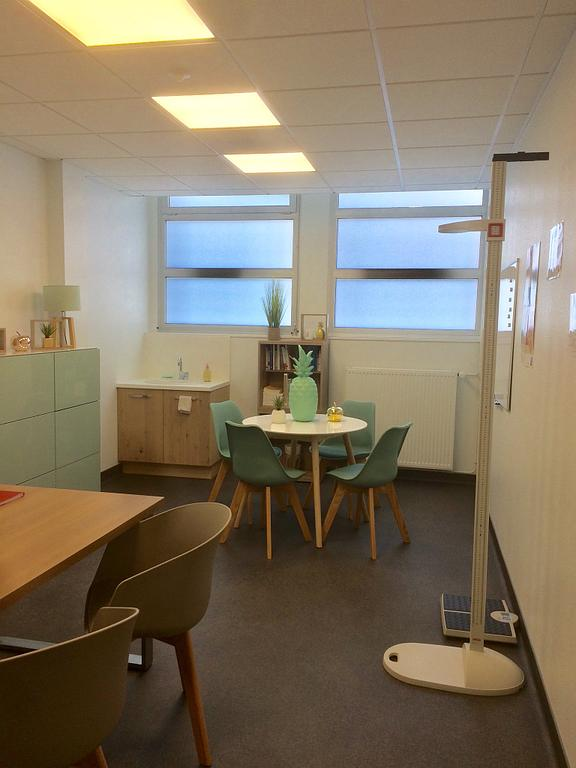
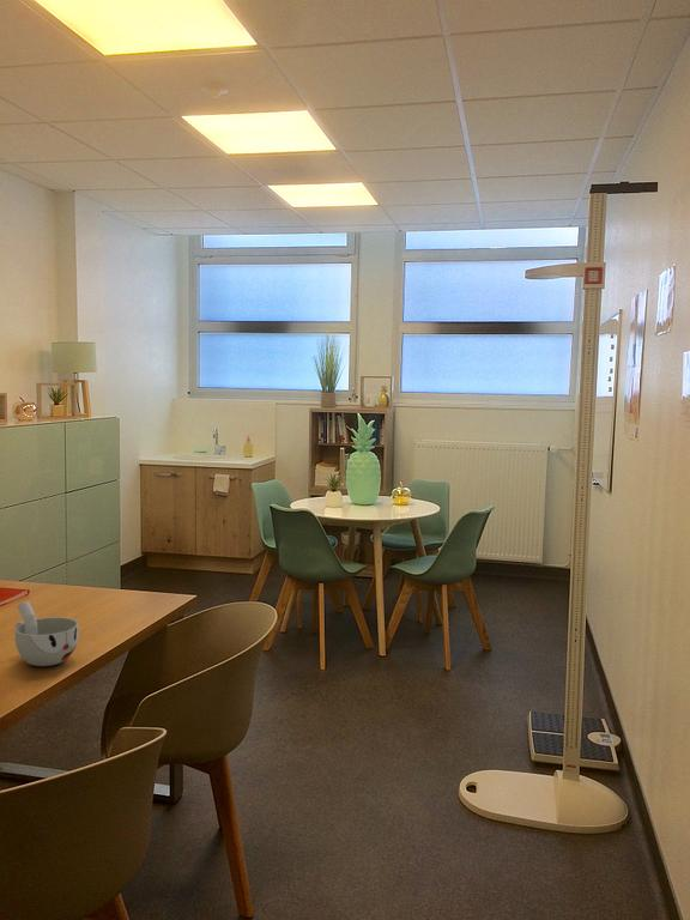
+ cup (42, 631)
